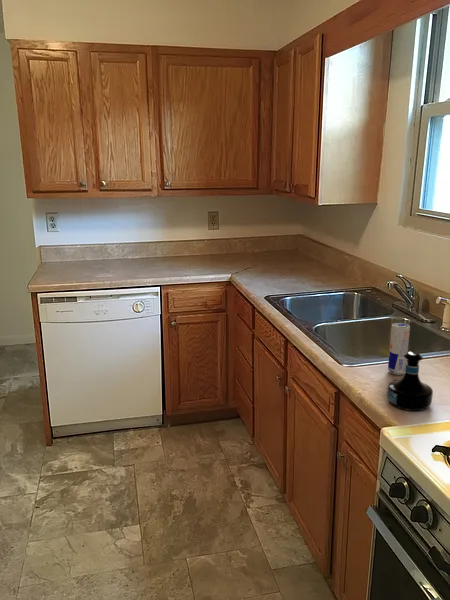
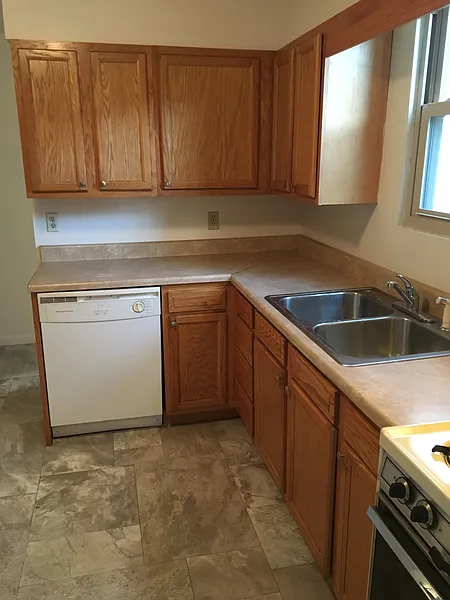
- tequila bottle (411, 378)
- beverage can (398, 348)
